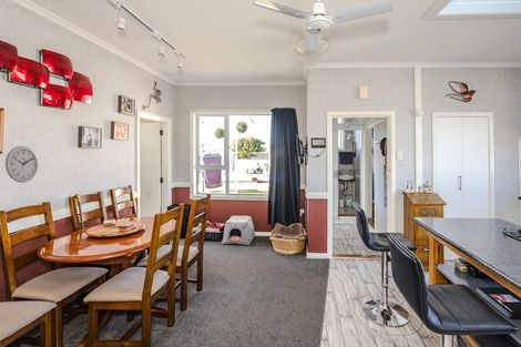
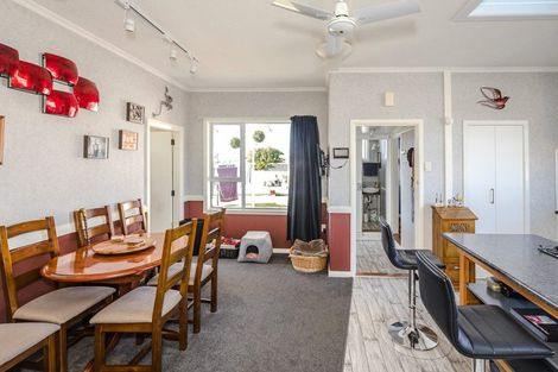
- wall clock (23, 164)
